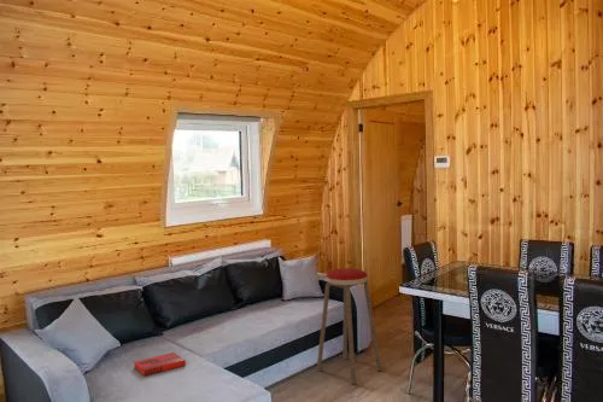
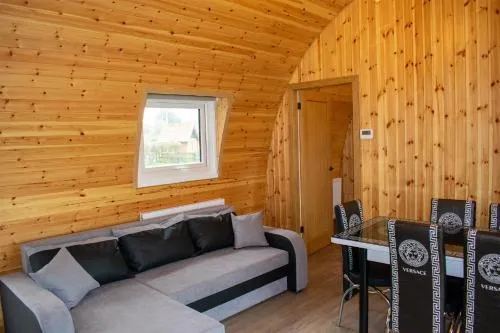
- hardback book (159, 363)
- music stool (347, 320)
